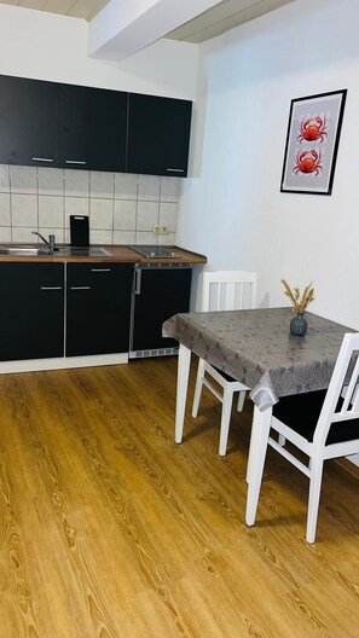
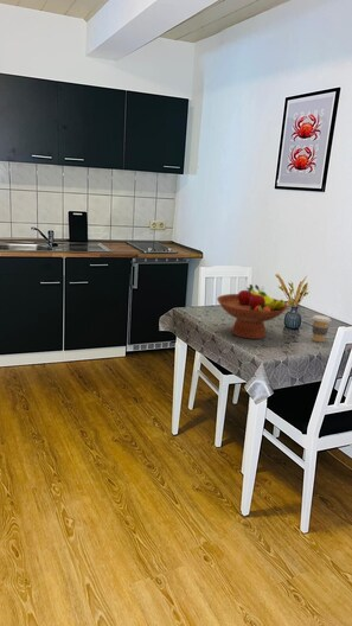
+ fruit bowl (250, 312)
+ coffee cup (320, 328)
